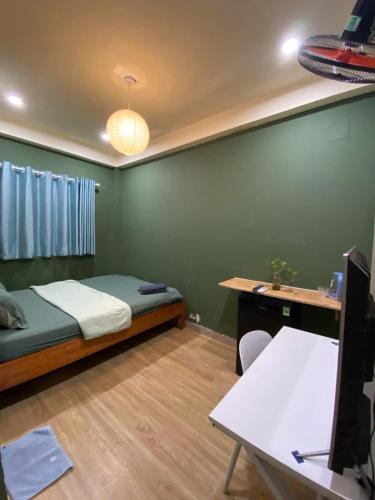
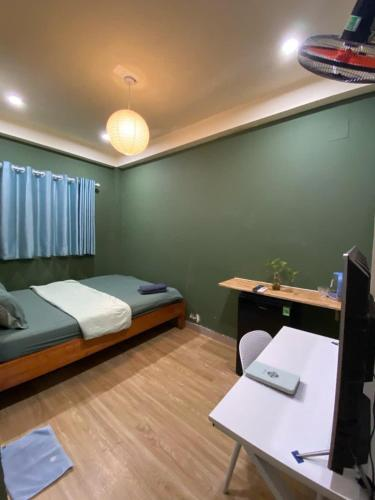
+ notepad (271, 375)
